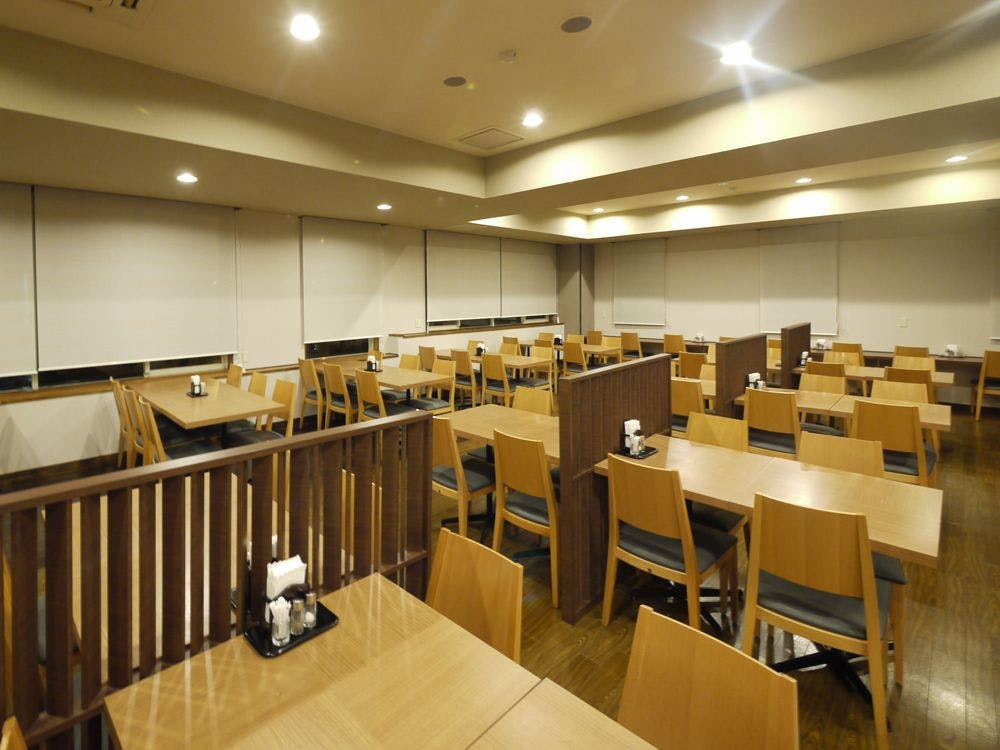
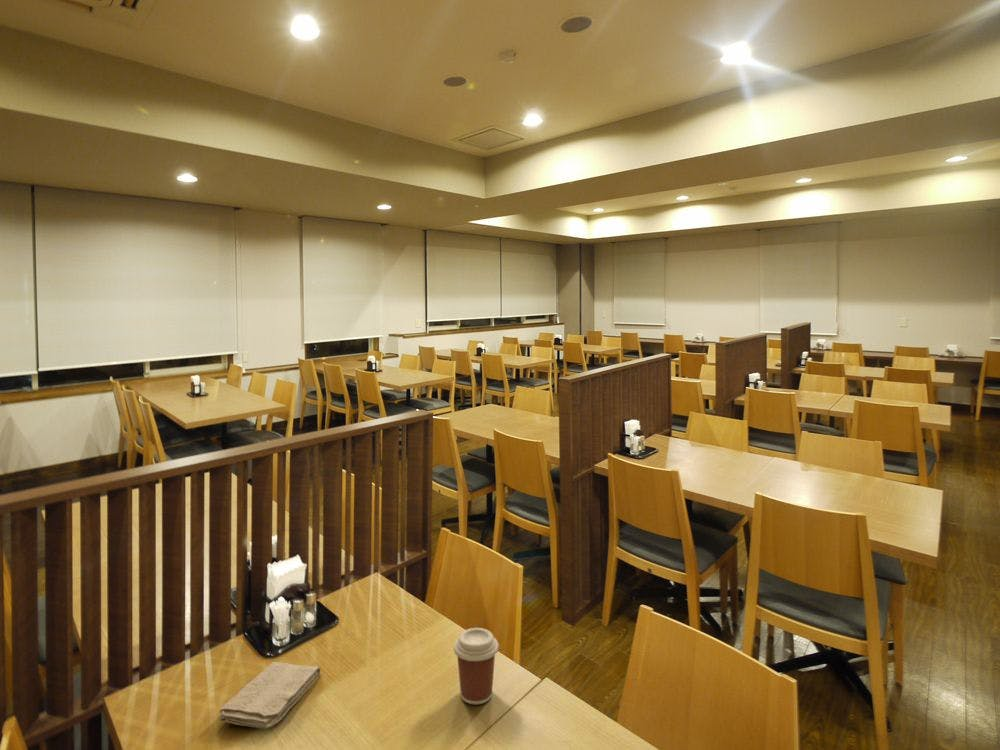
+ washcloth (272, 691)
+ coffee cup (476, 665)
